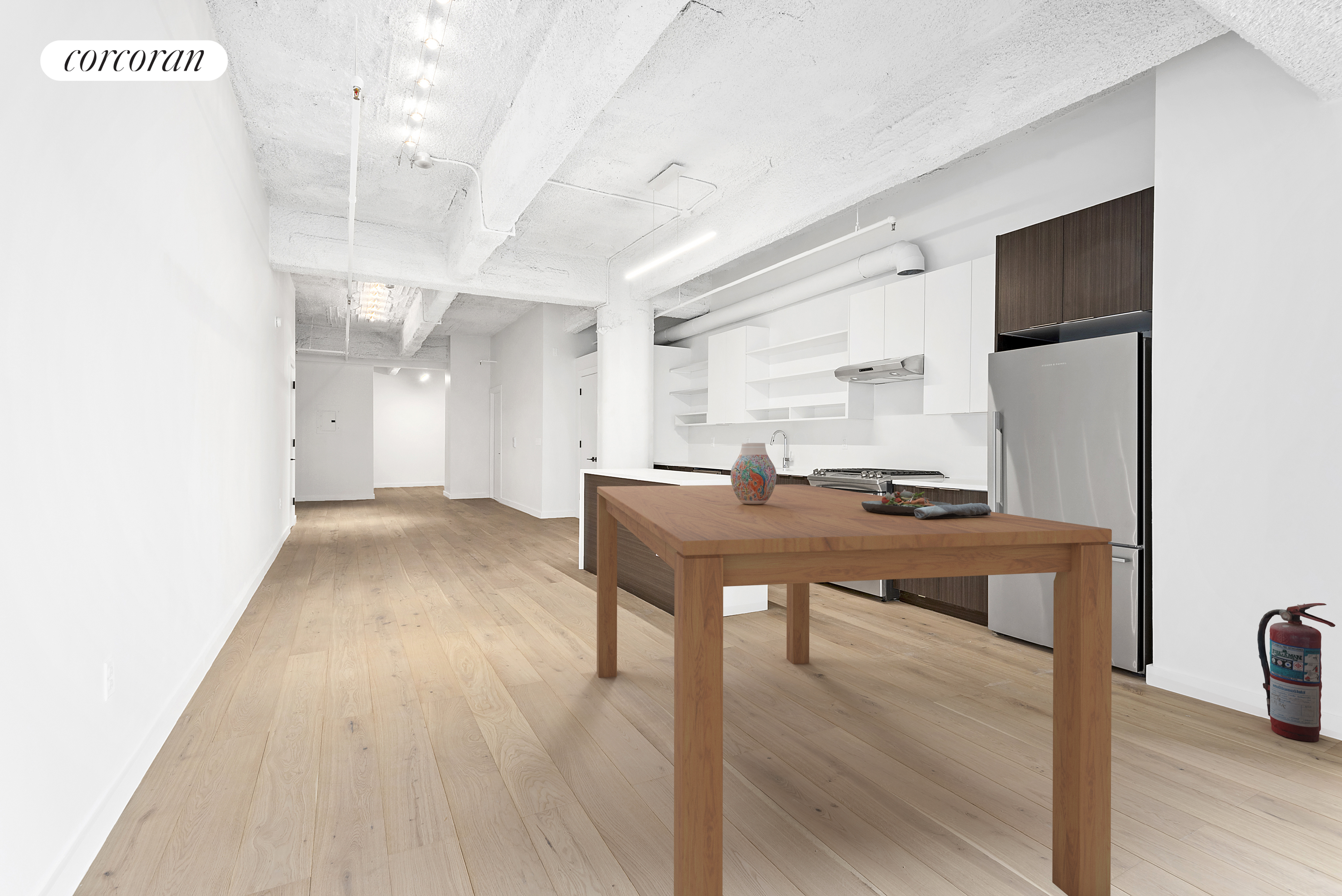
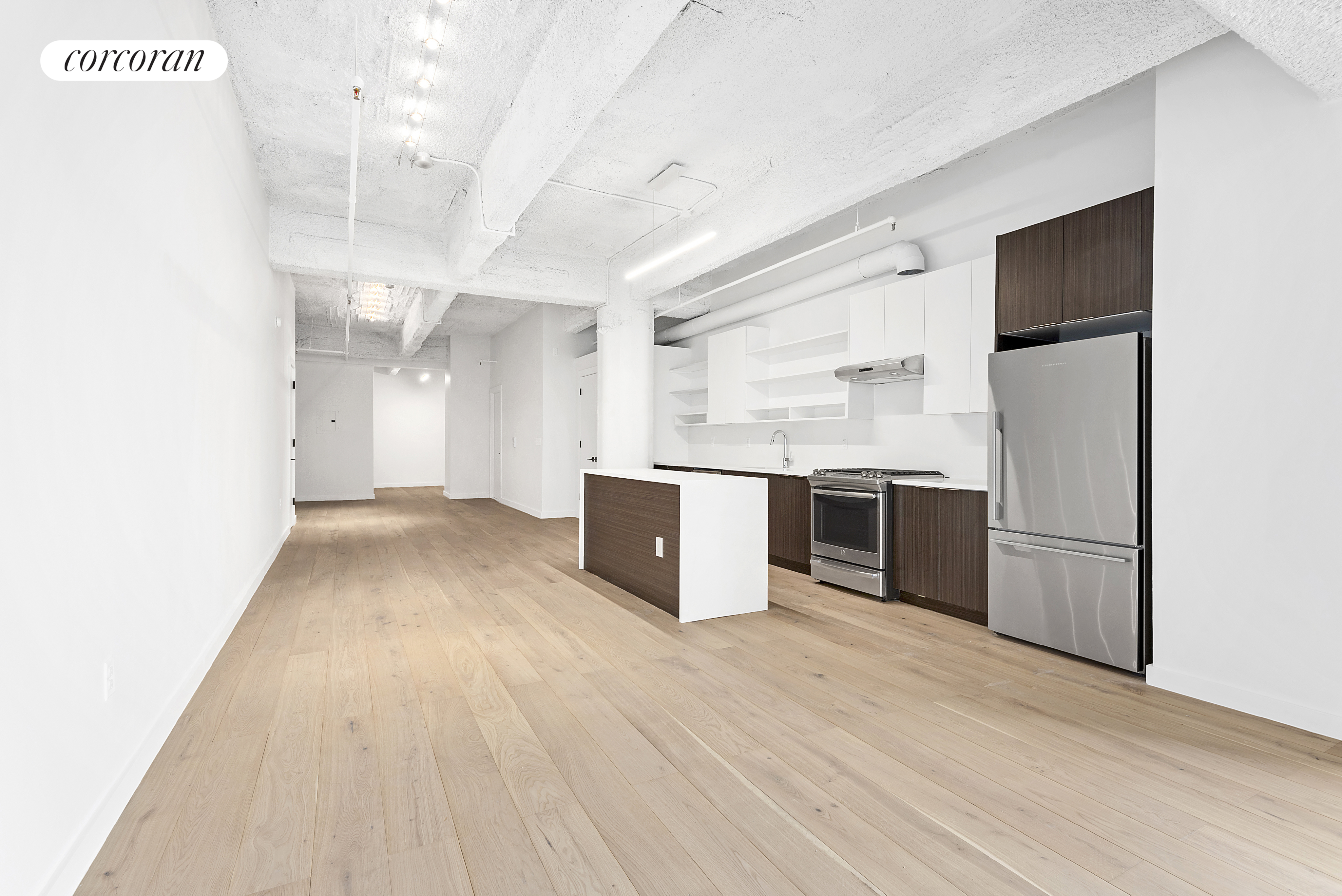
- fire extinguisher (1294, 665)
- dining table (787, 624)
- food plate (915, 501)
- vase (753, 473)
